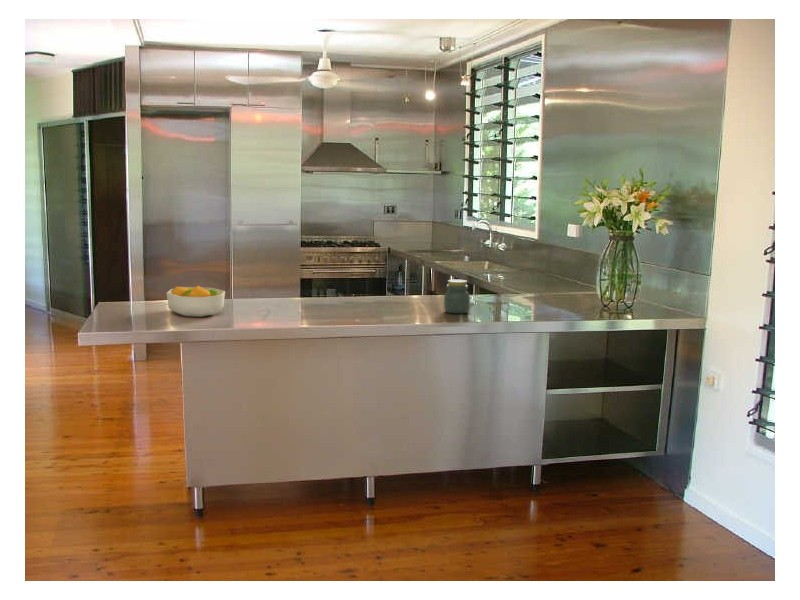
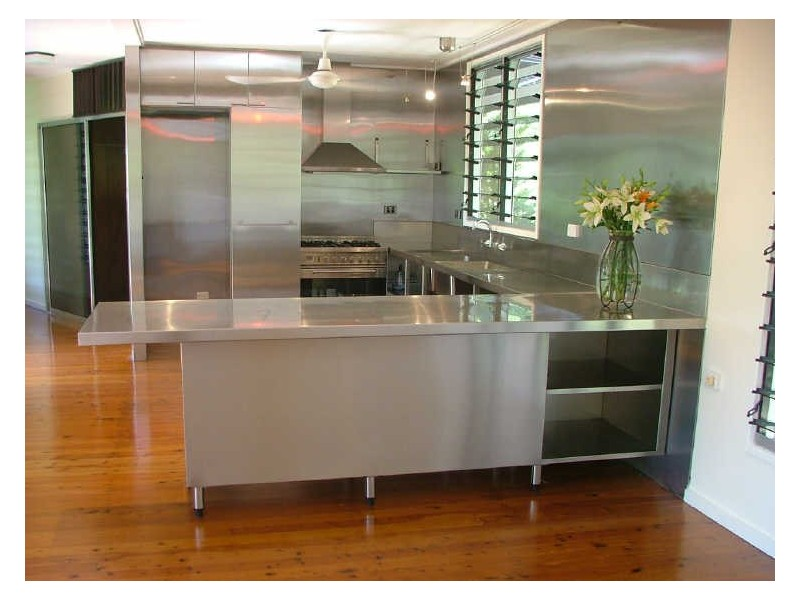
- jar (457, 296)
- fruit bowl (196, 297)
